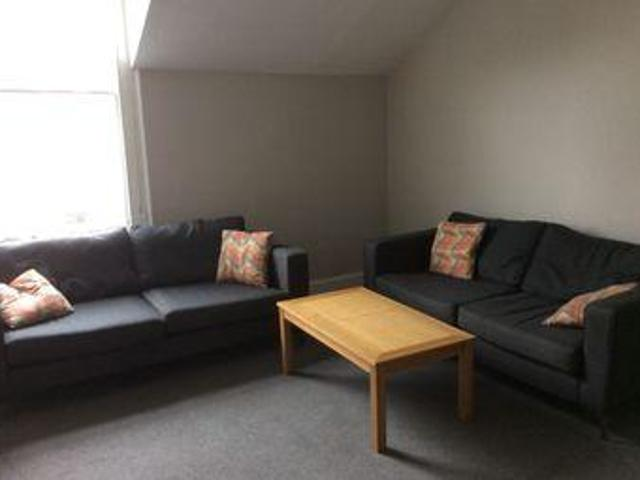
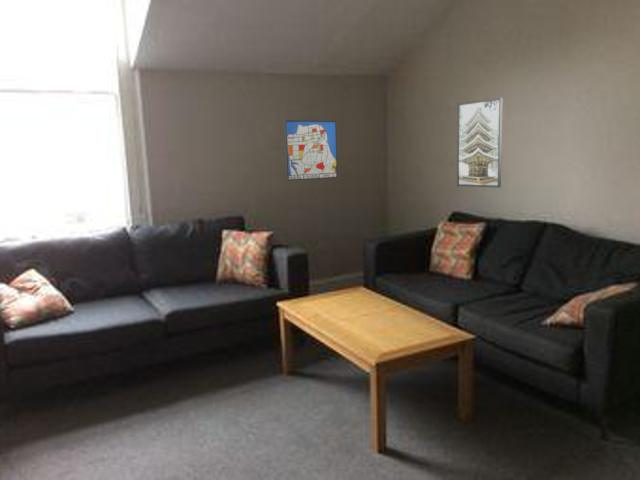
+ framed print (478, 144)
+ wall art (311, 150)
